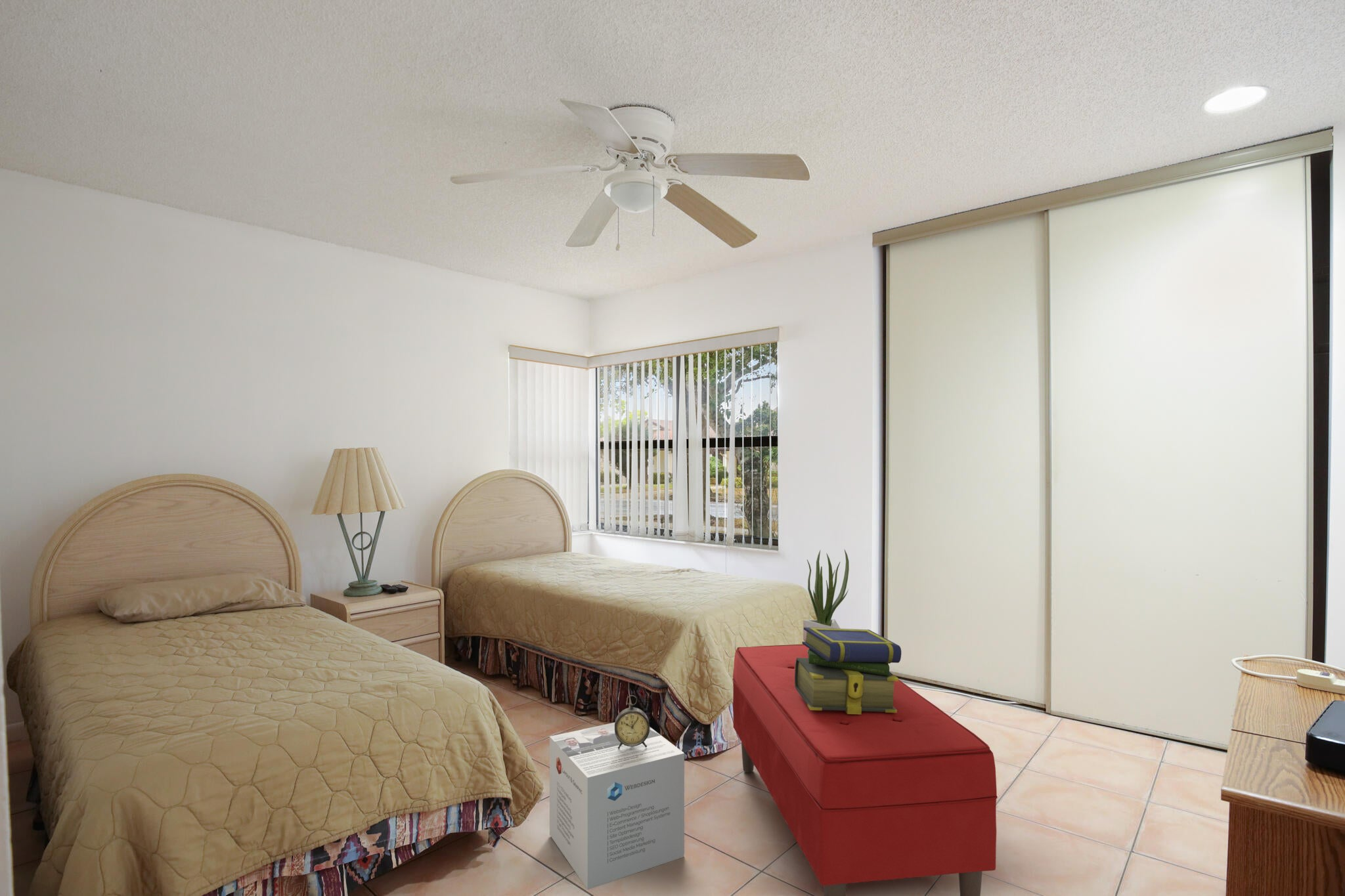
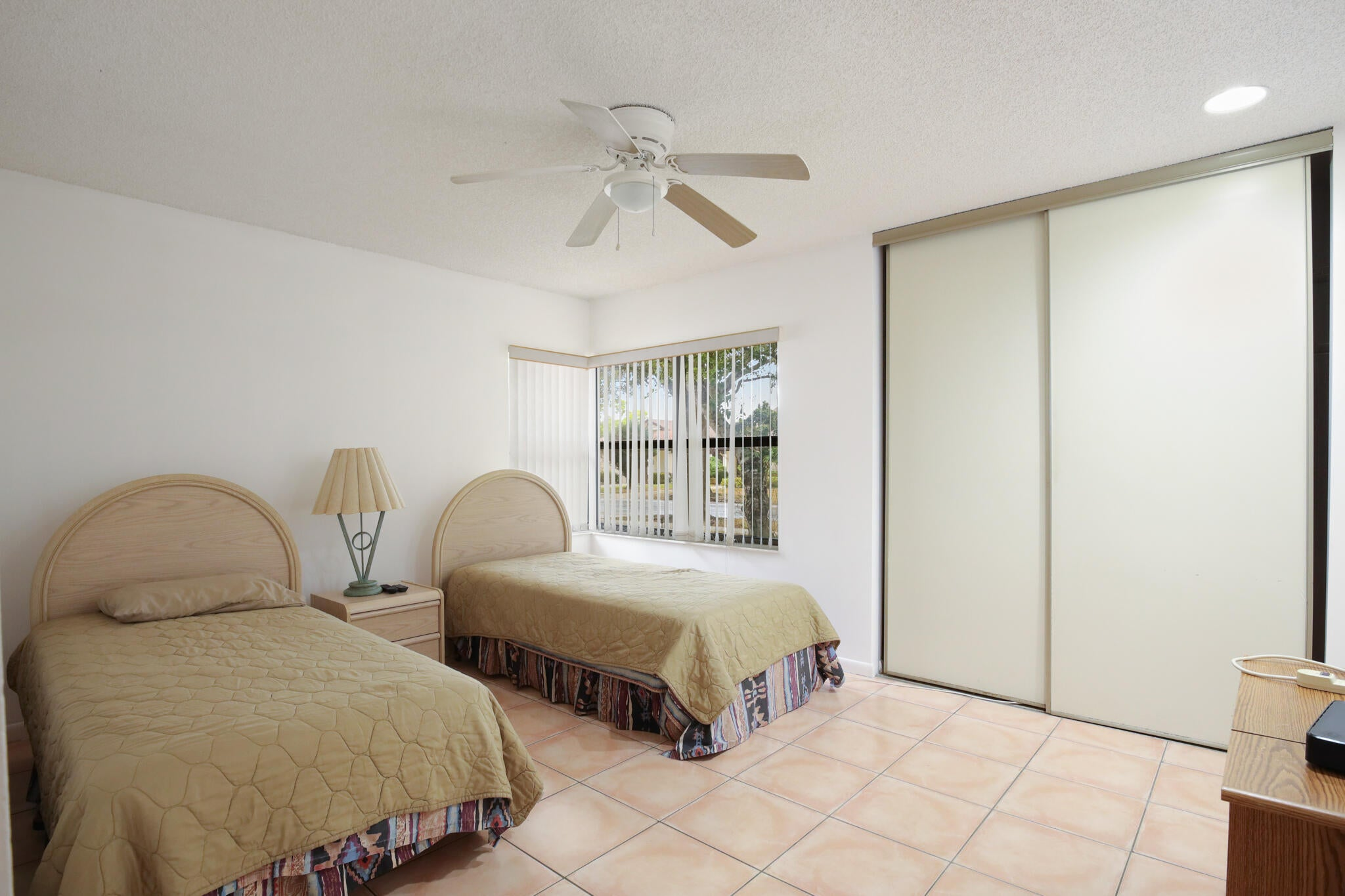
- bench (838, 759)
- potted plant (827, 602)
- cardboard box (615, 795)
- alarm clock (632, 720)
- stack of books (847, 666)
